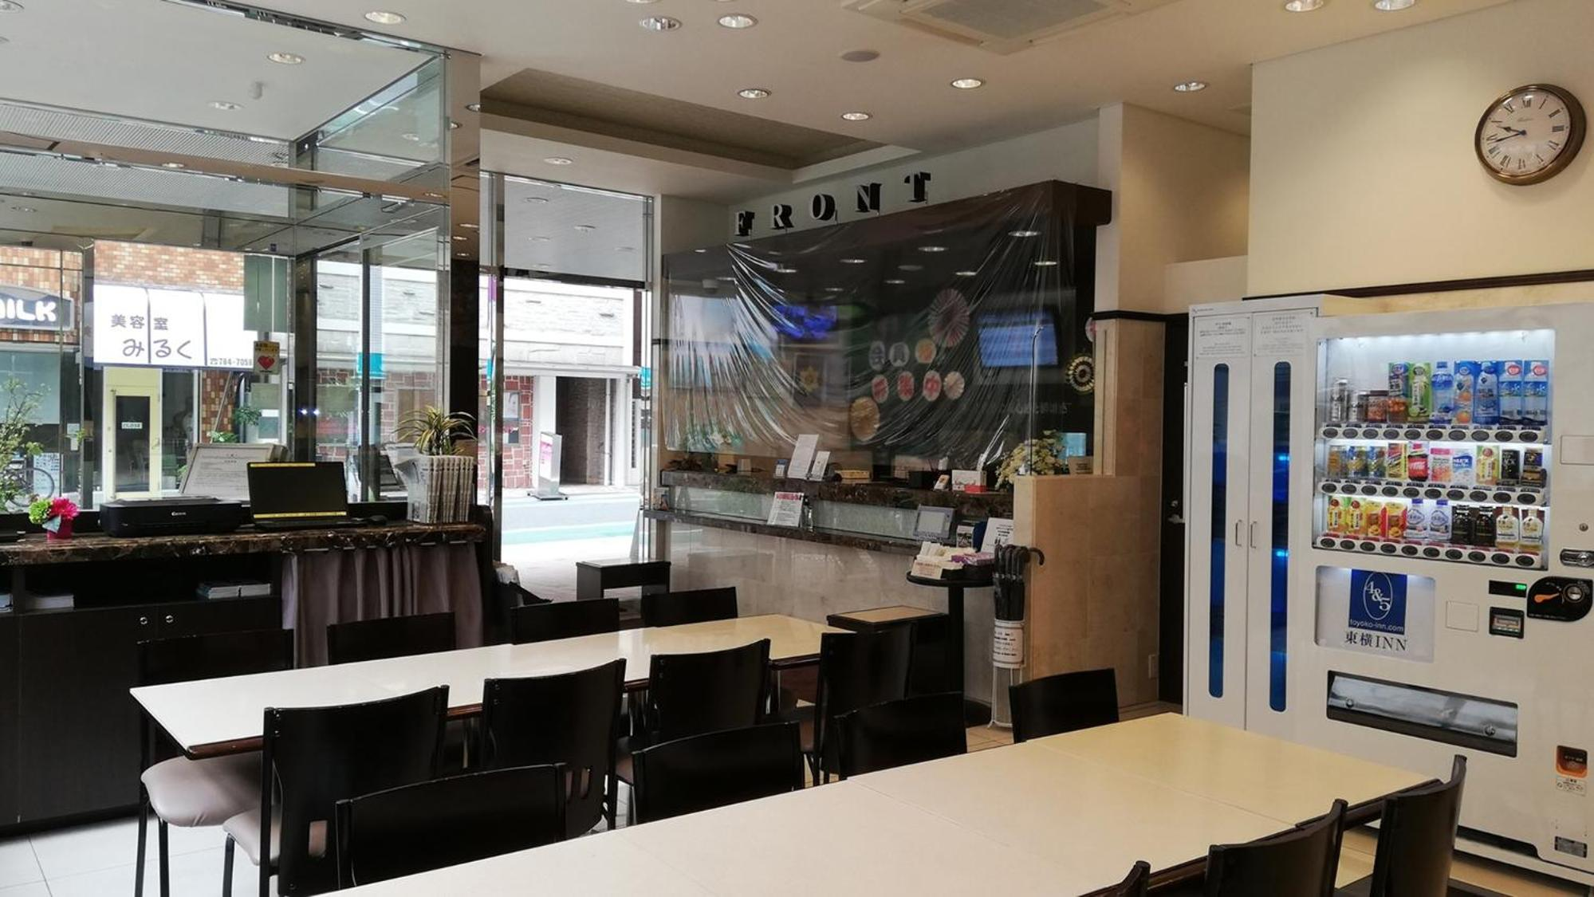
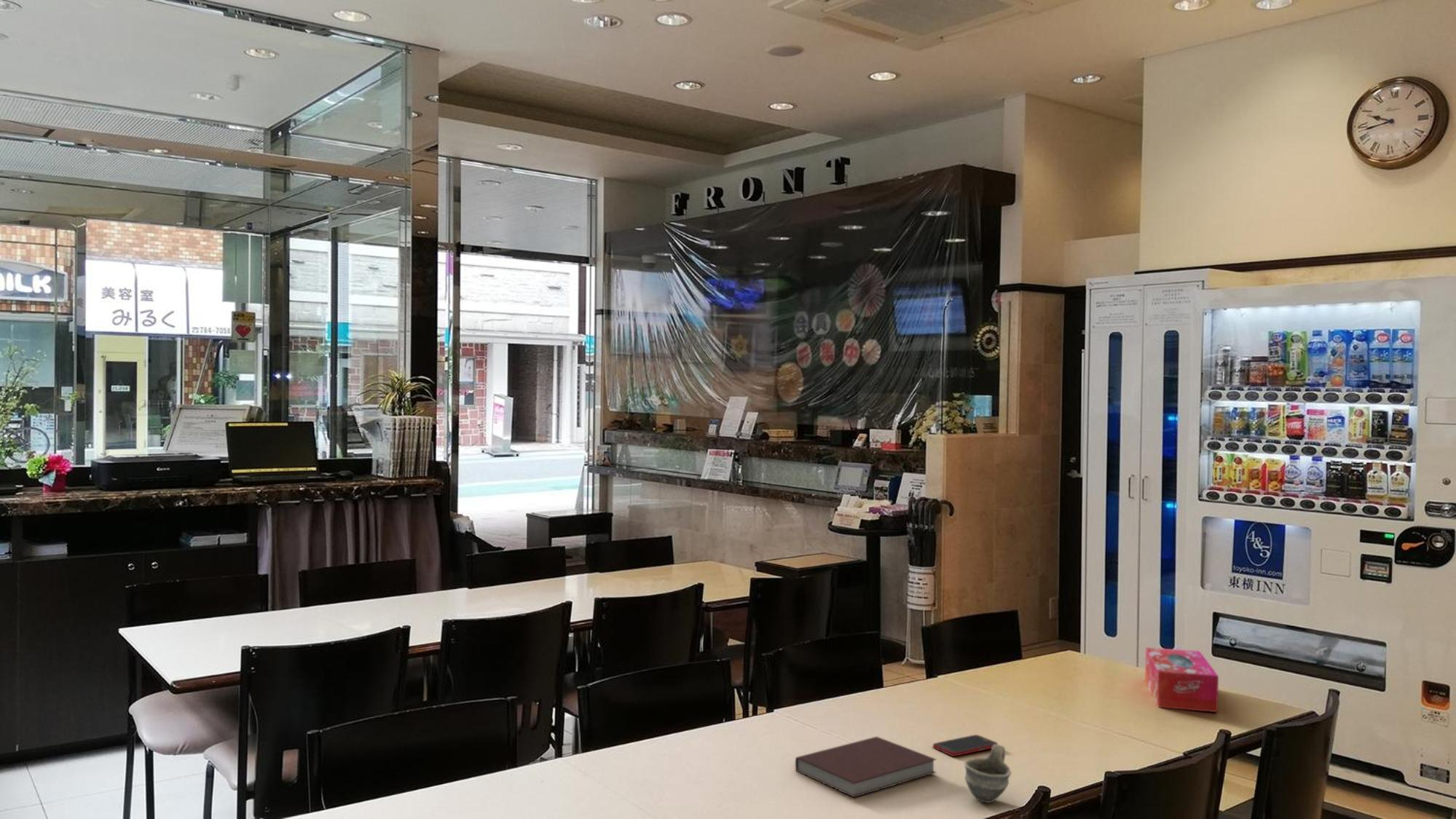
+ notebook (865, 764)
+ tissue box (1179, 678)
+ cell phone (965, 745)
+ cup (991, 775)
